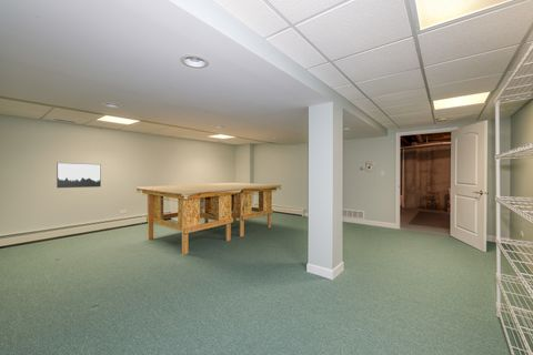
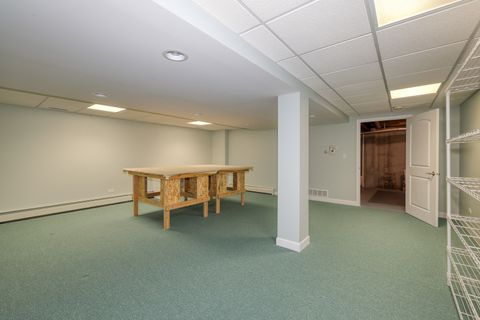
- wall art (80, 175)
